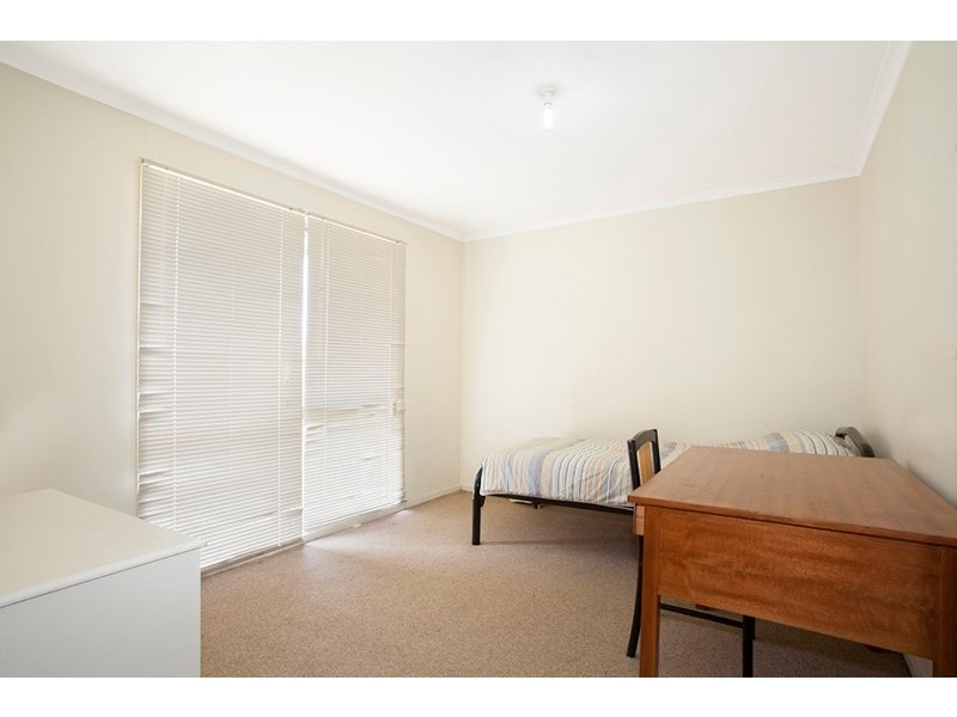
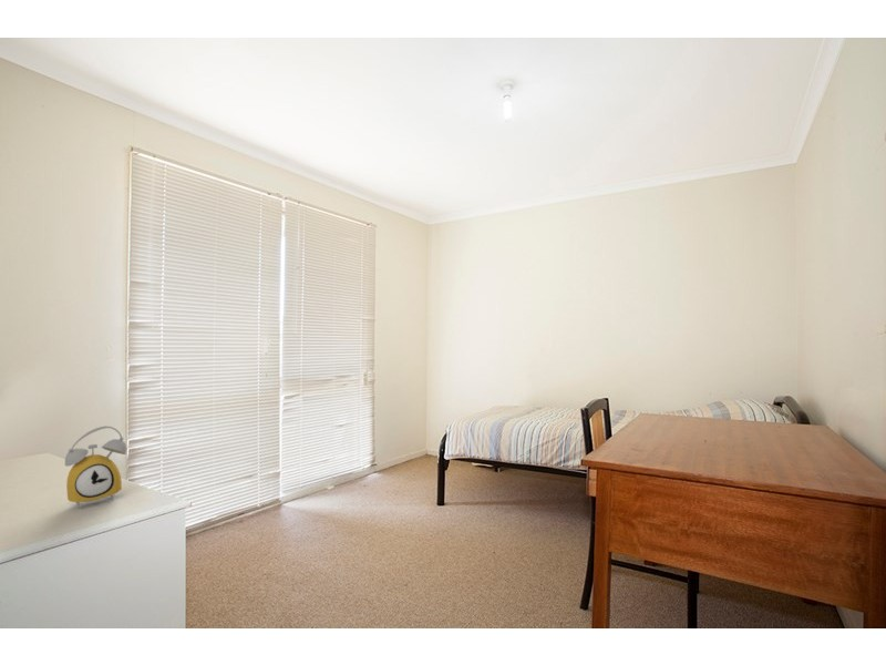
+ alarm clock (94, 462)
